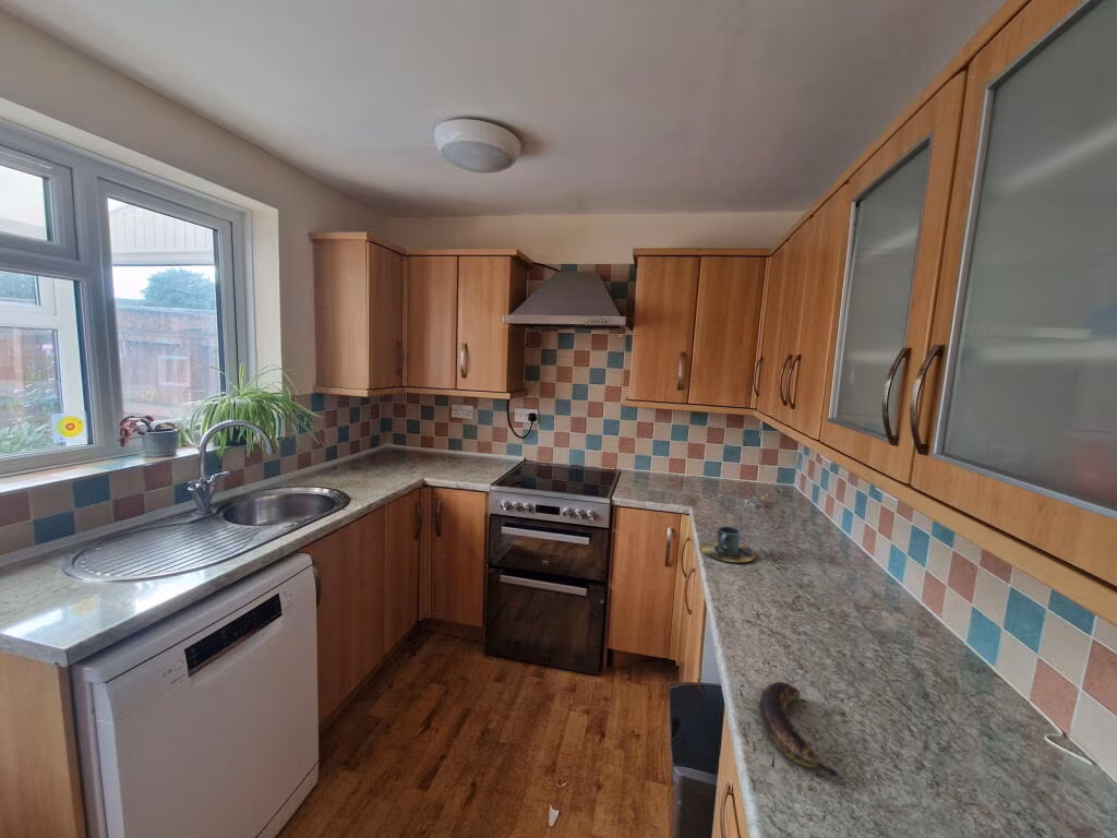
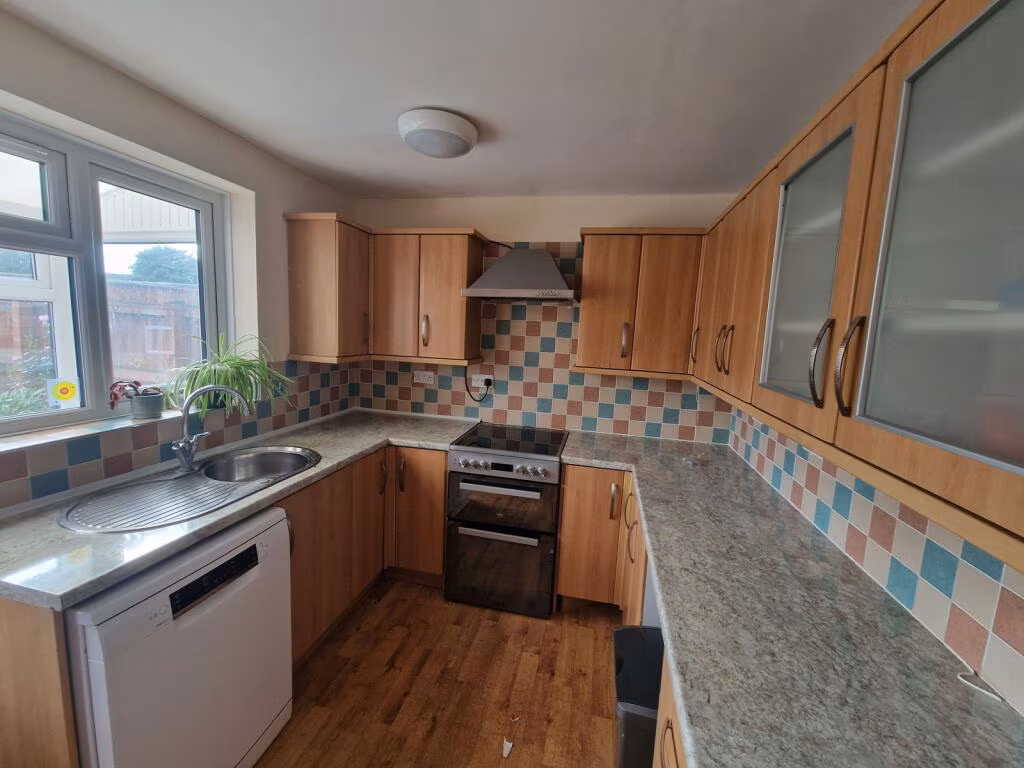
- banana (789, 720)
- cup (728, 540)
